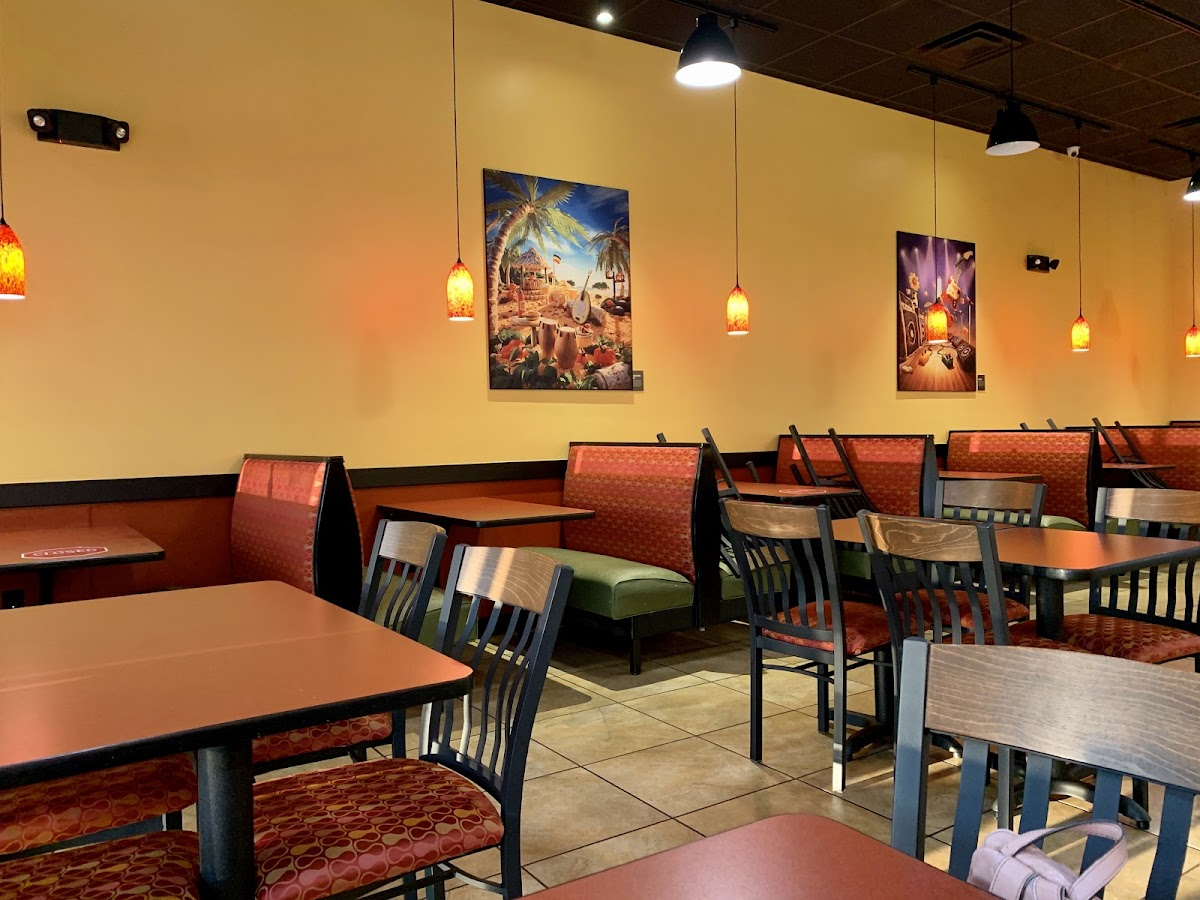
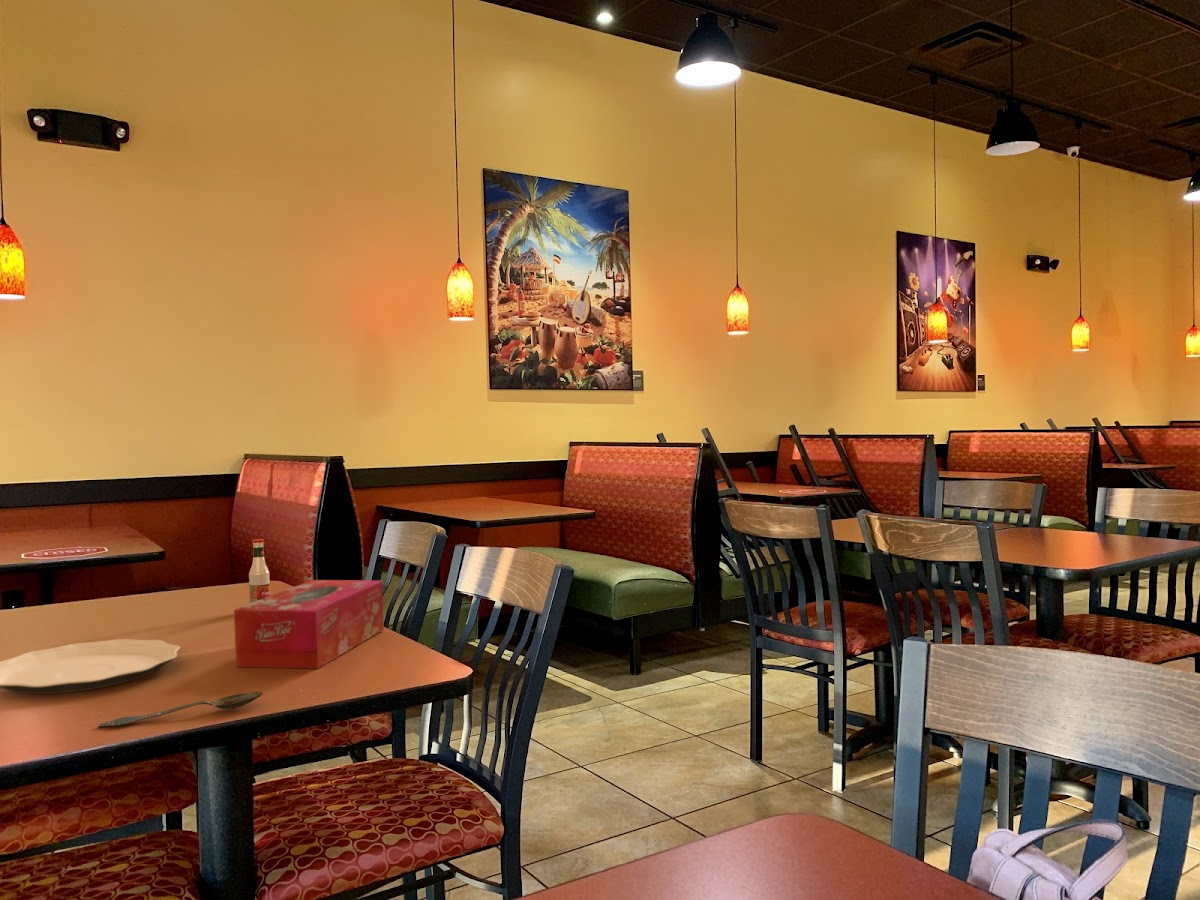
+ plate (85, 666)
+ tabasco sauce (259, 574)
+ spoon (183, 708)
+ tissue box (314, 620)
